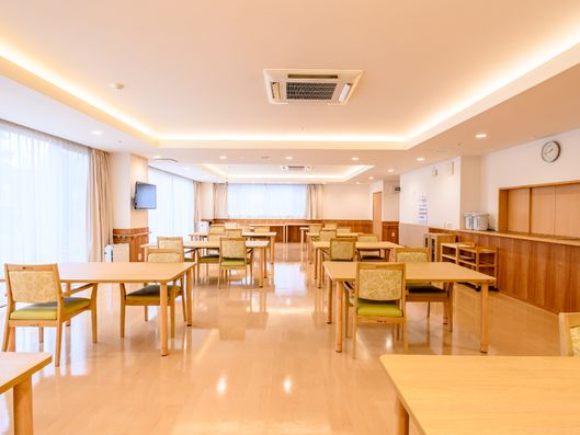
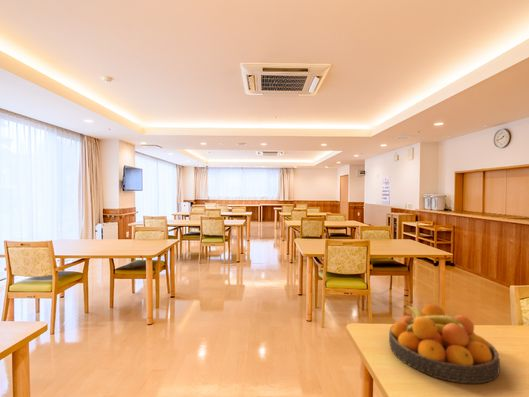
+ fruit bowl (439, 333)
